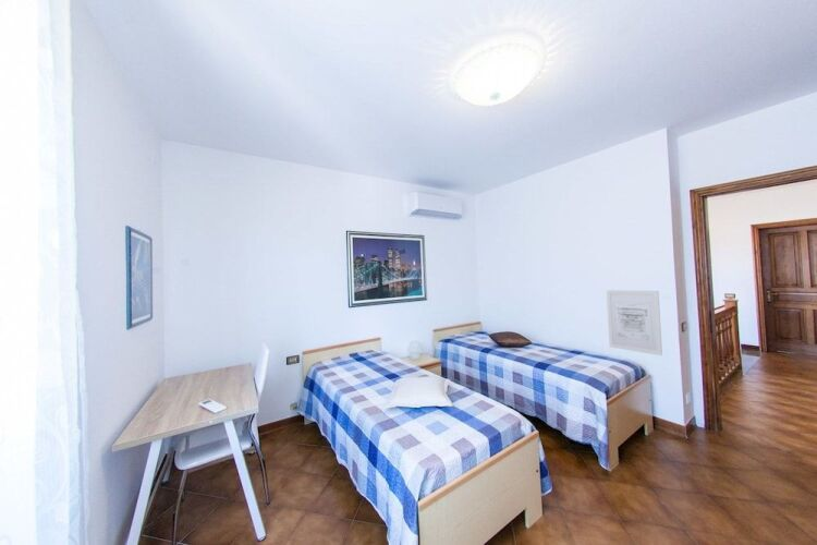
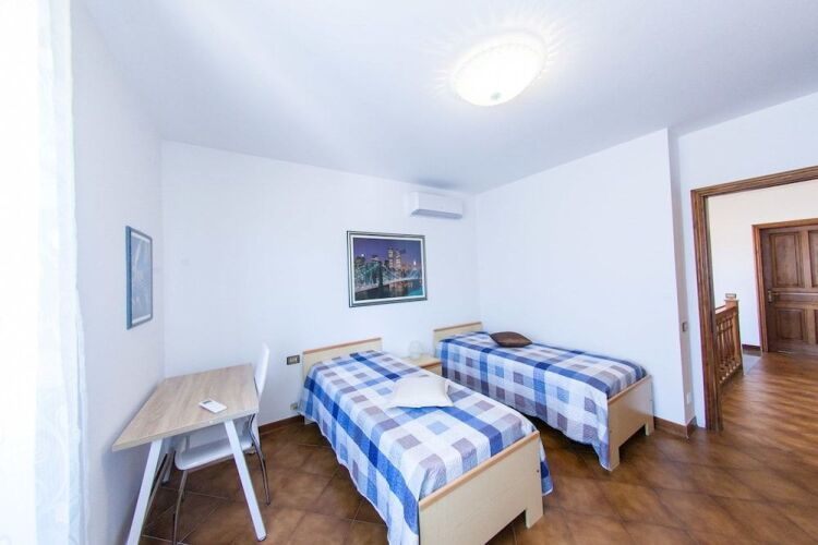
- wall art (632, 320)
